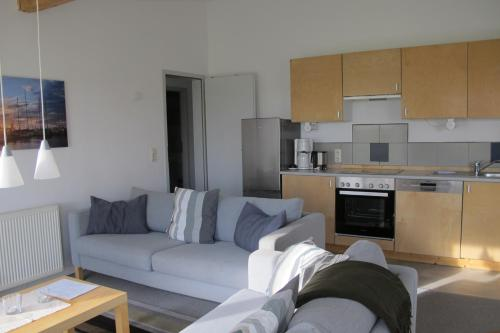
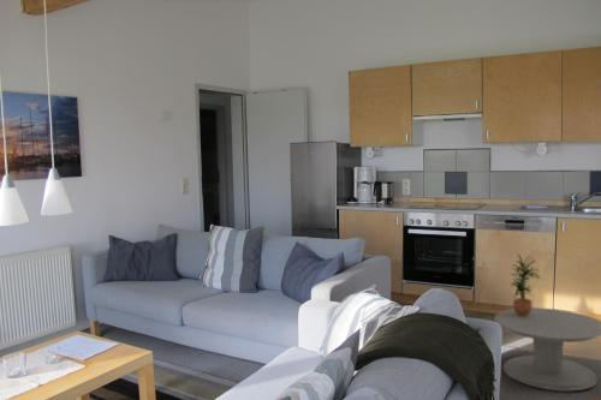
+ side table (548, 347)
+ potted plant (524, 285)
